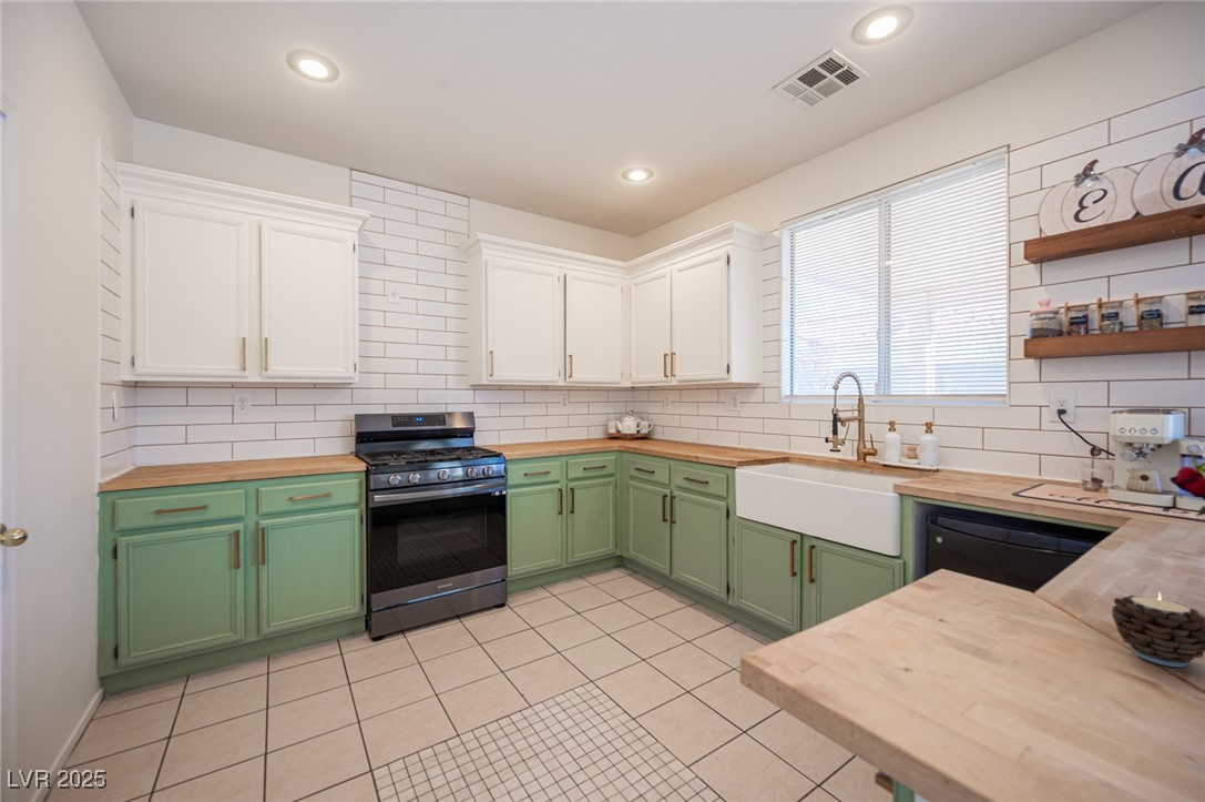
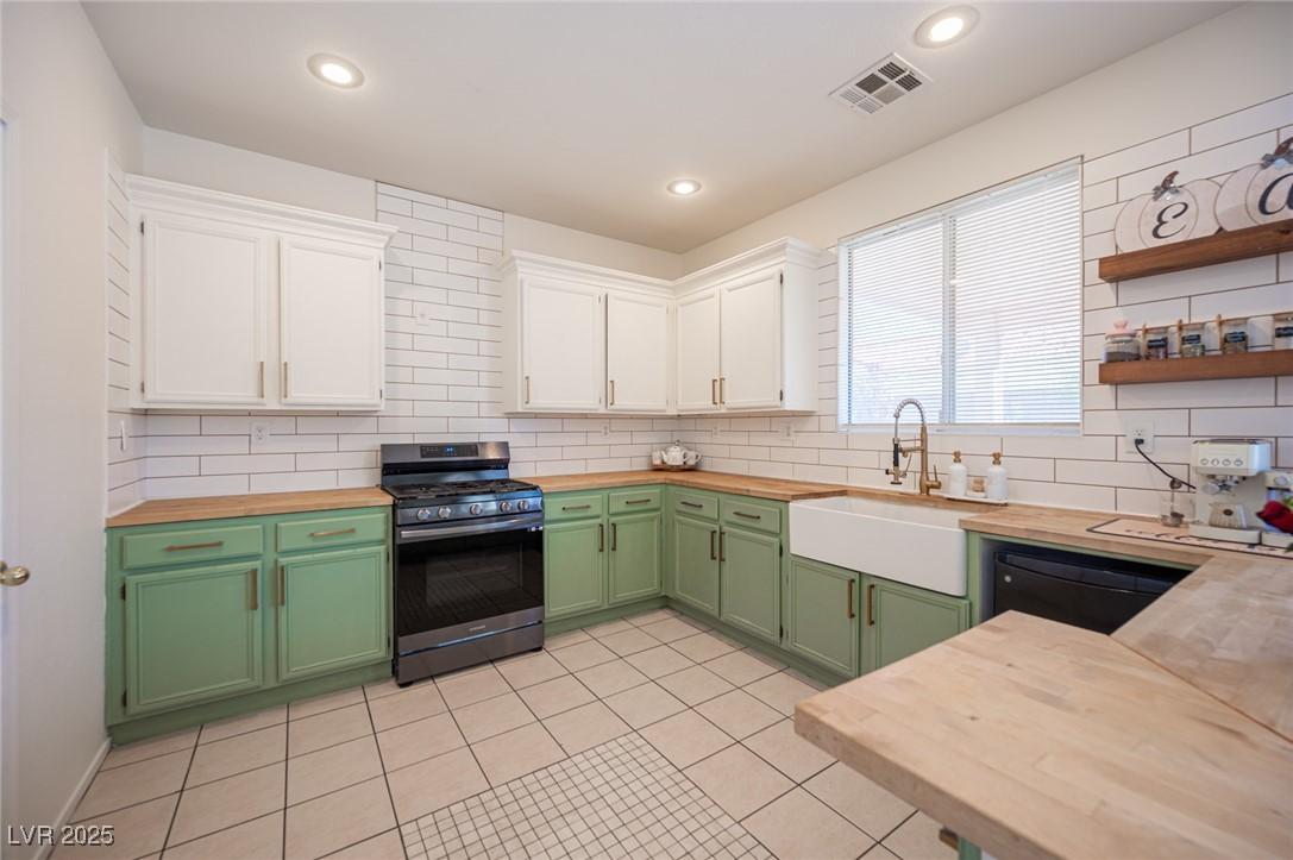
- candle (1158, 625)
